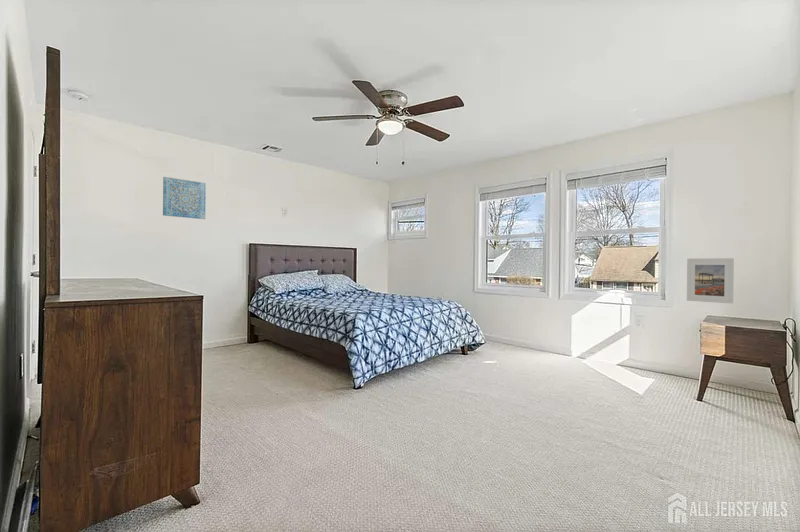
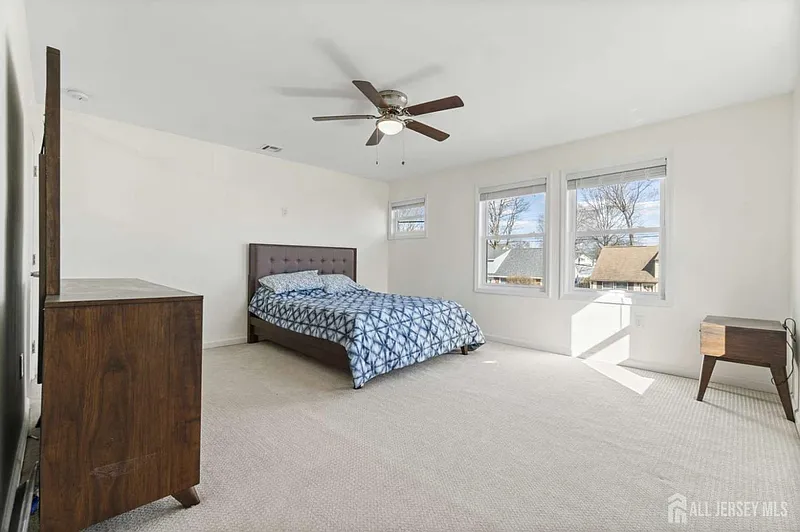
- wall art (185, 198)
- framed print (709, 280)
